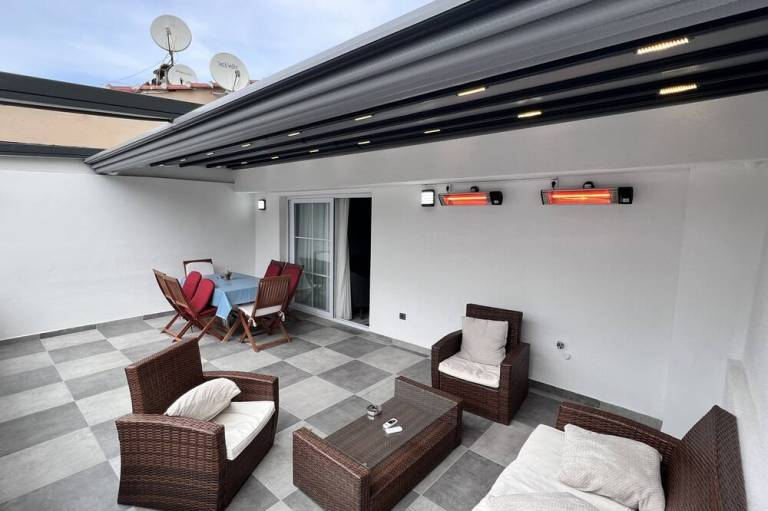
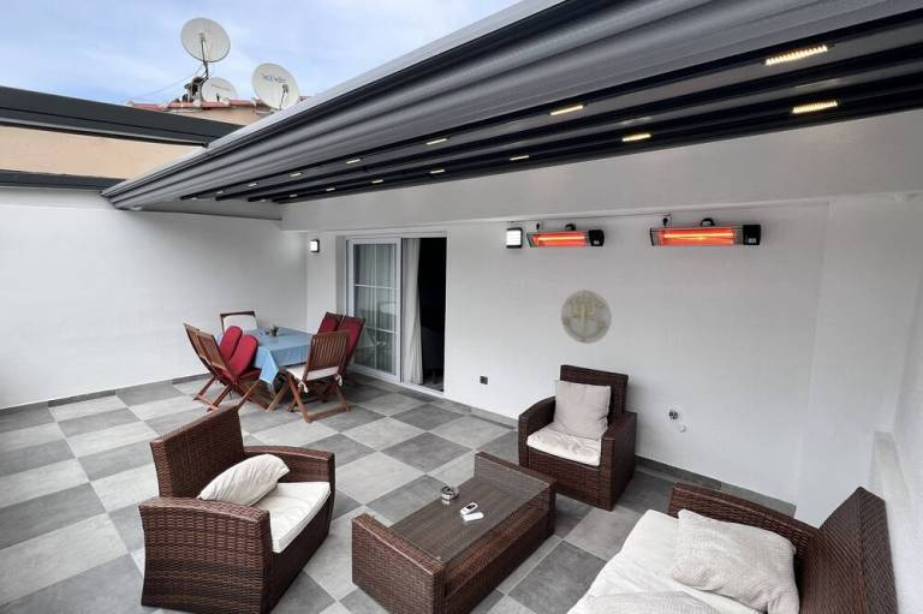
+ wall decoration (584, 316)
